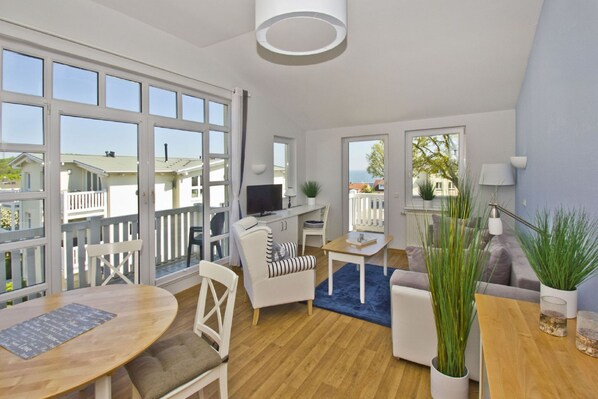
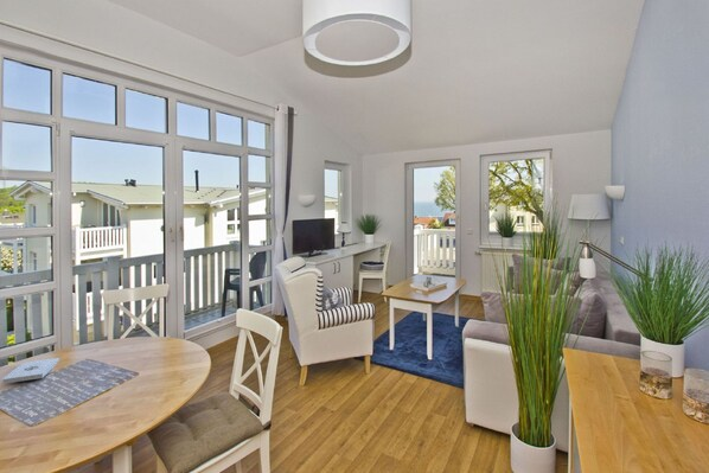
+ notepad (32, 370)
